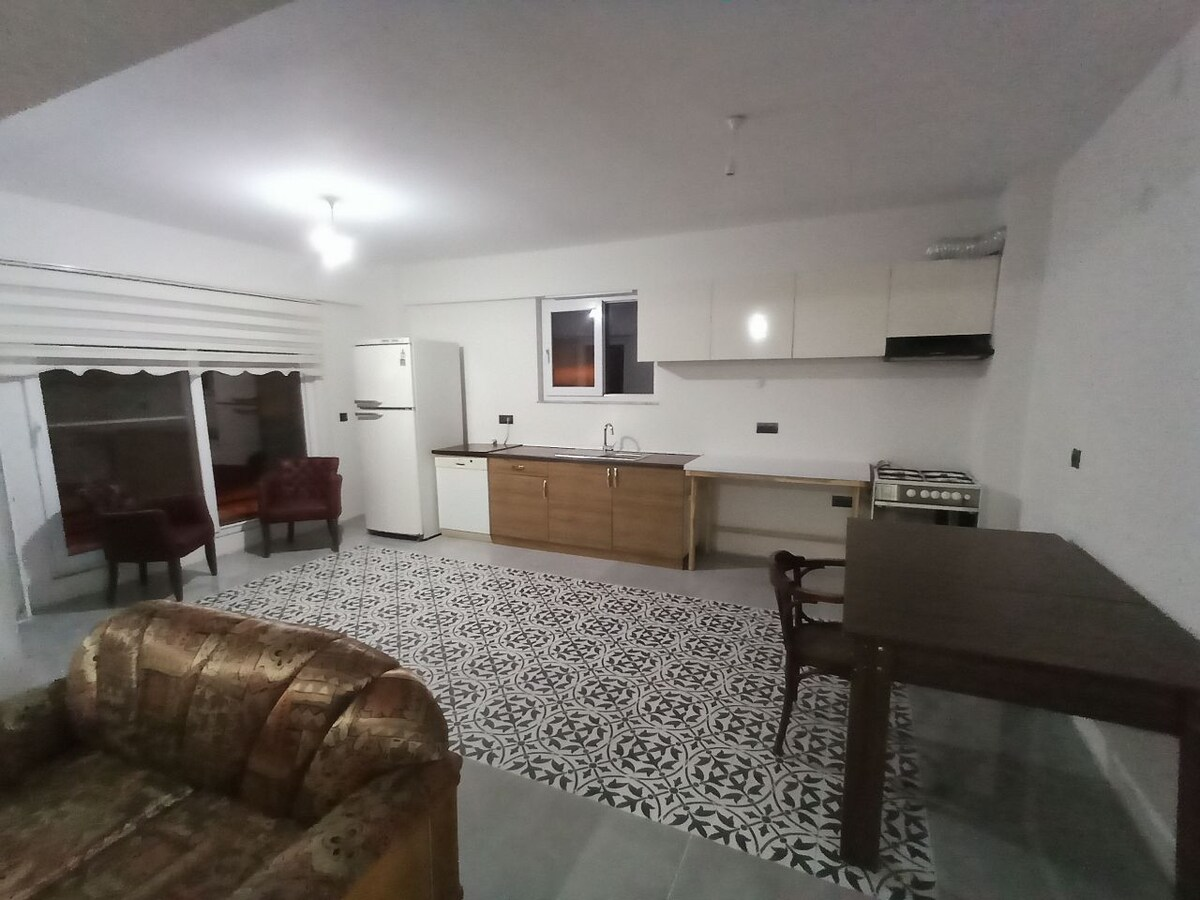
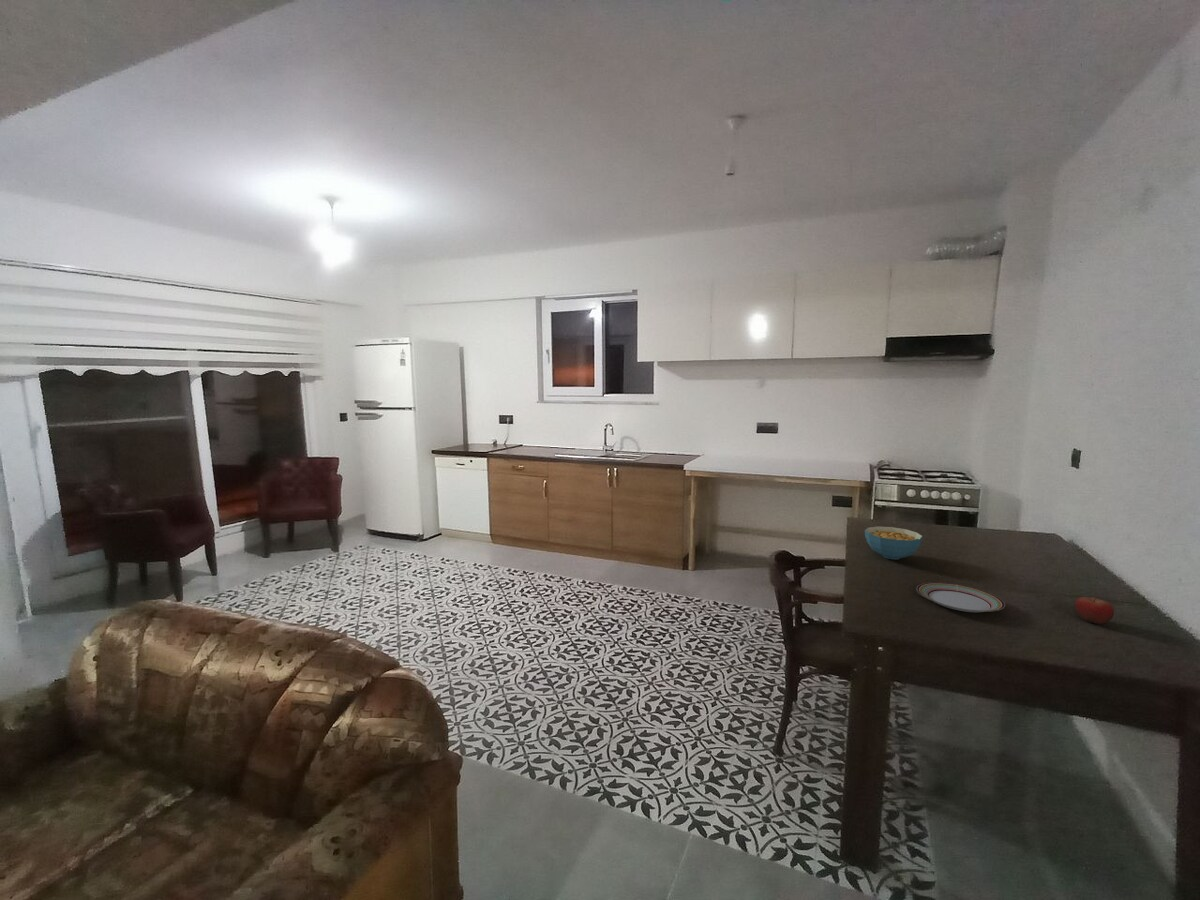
+ plate (958, 598)
+ fruit (1094, 608)
+ cereal bowl (892, 545)
